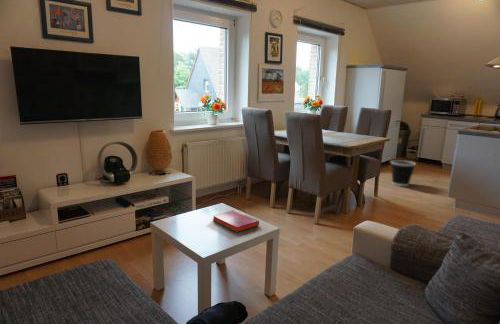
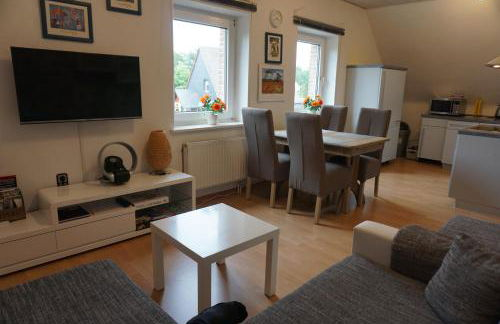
- wastebasket (401, 173)
- hardback book (235, 220)
